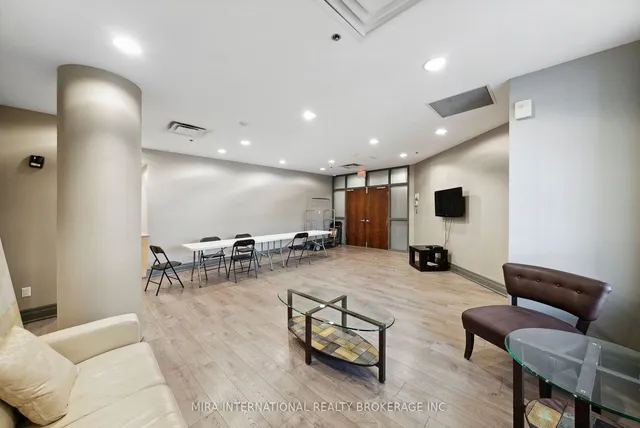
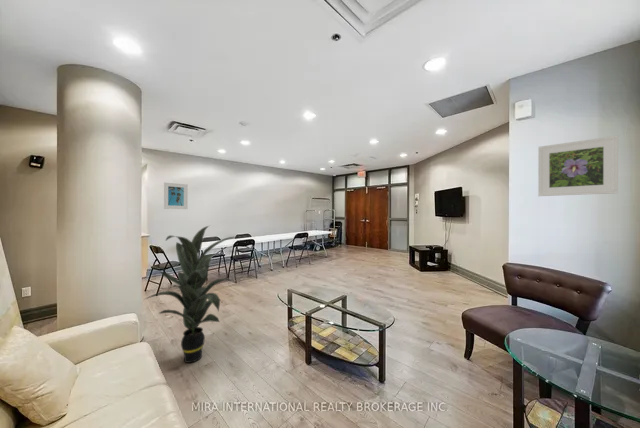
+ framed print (574, 168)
+ indoor plant (199, 291)
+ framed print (176, 196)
